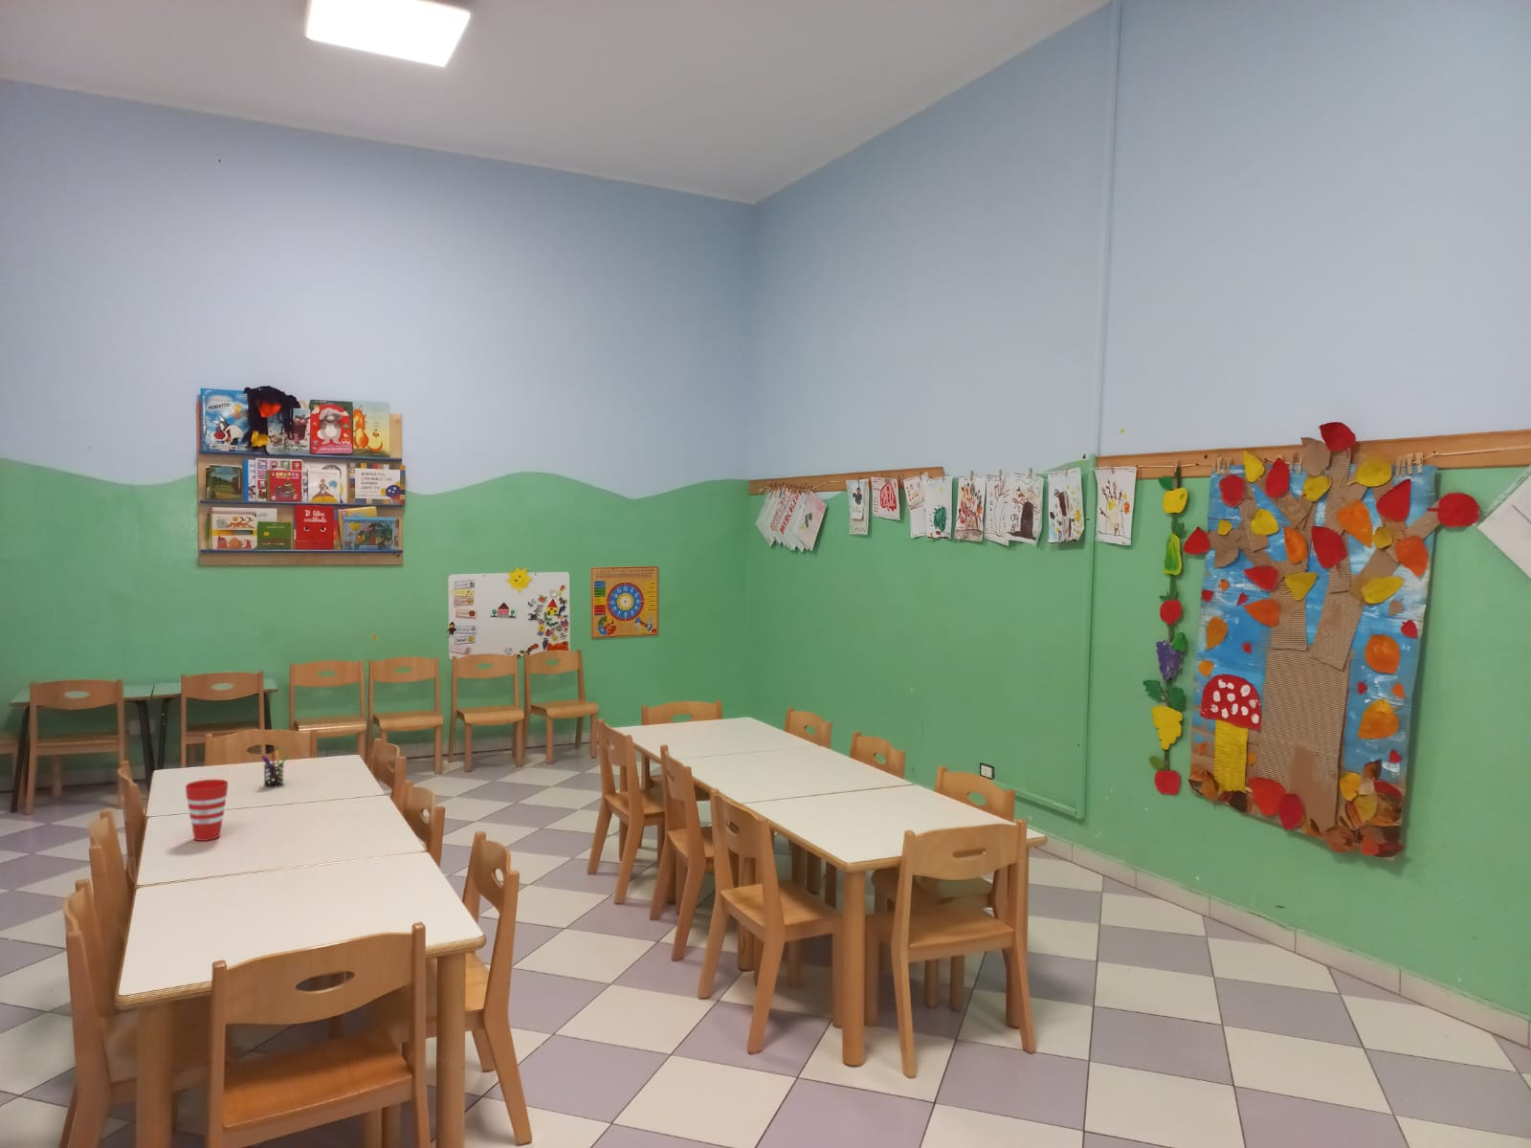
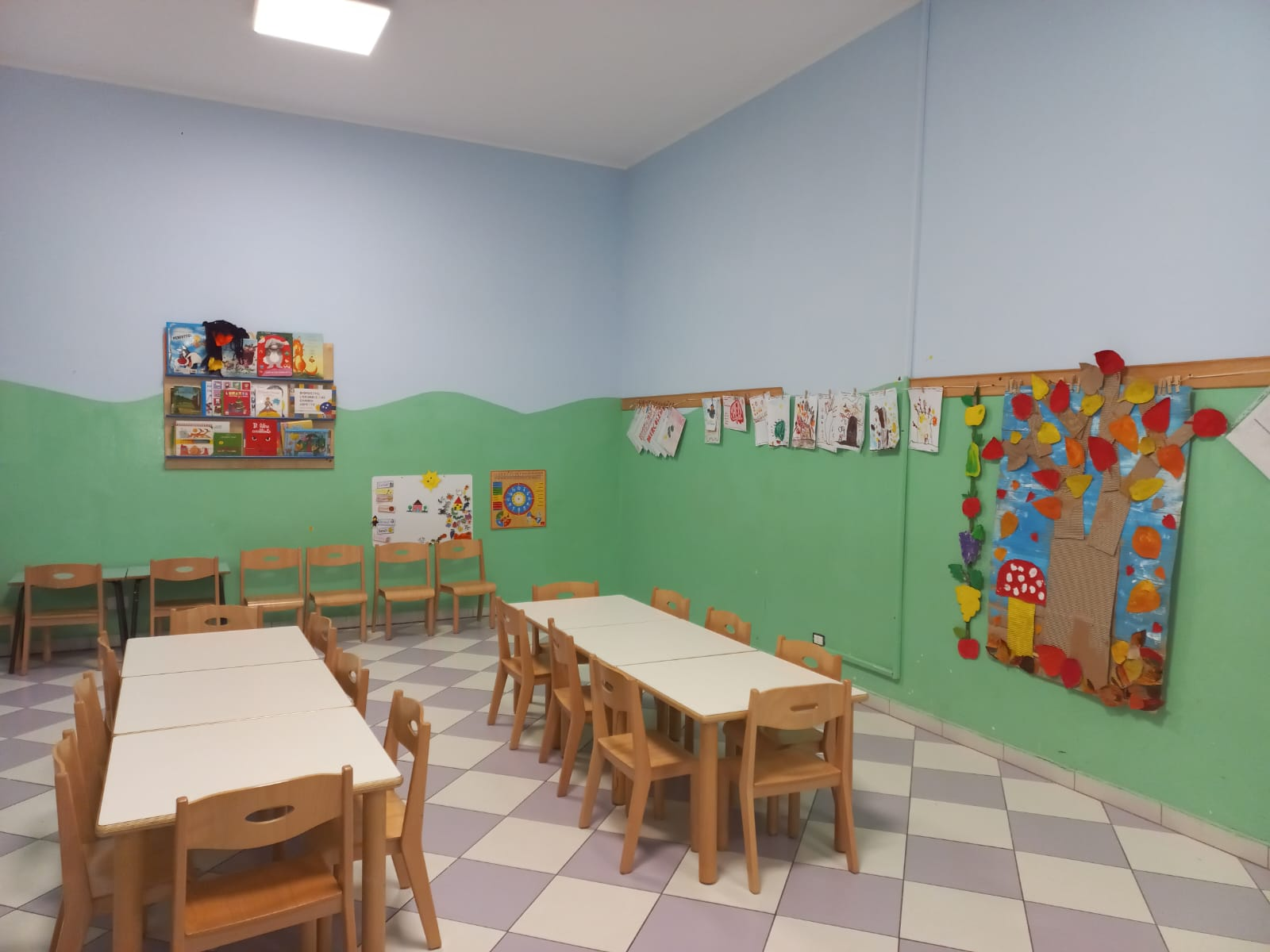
- pen holder (276, 767)
- cup (206, 810)
